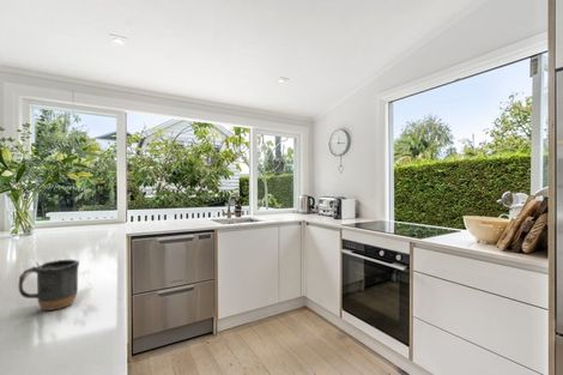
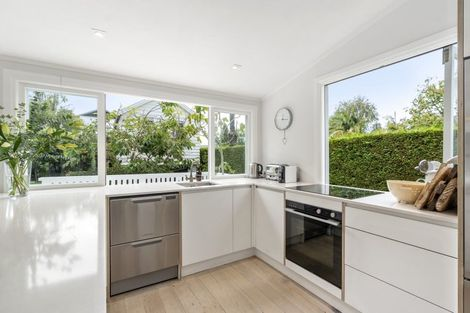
- mug (50, 282)
